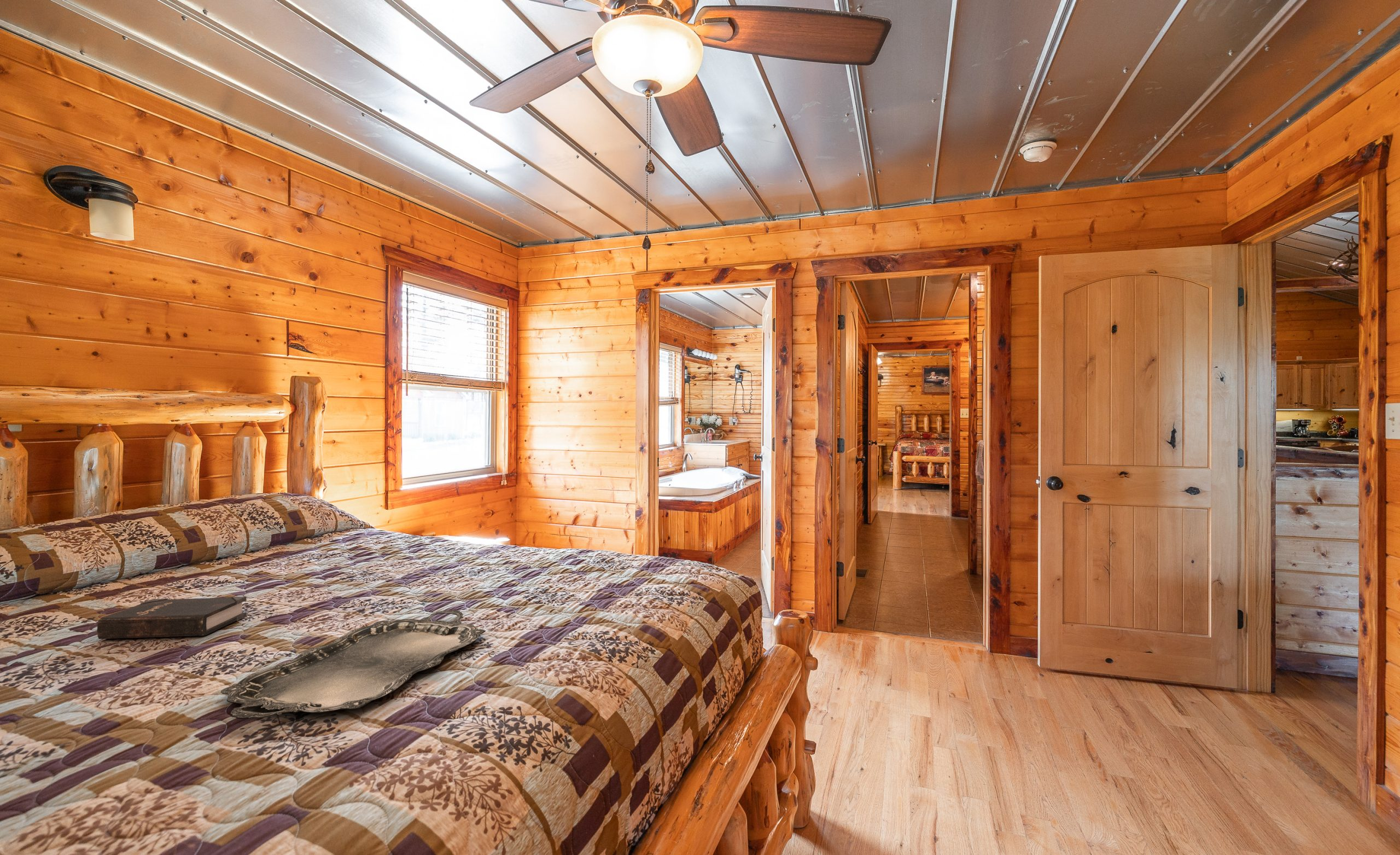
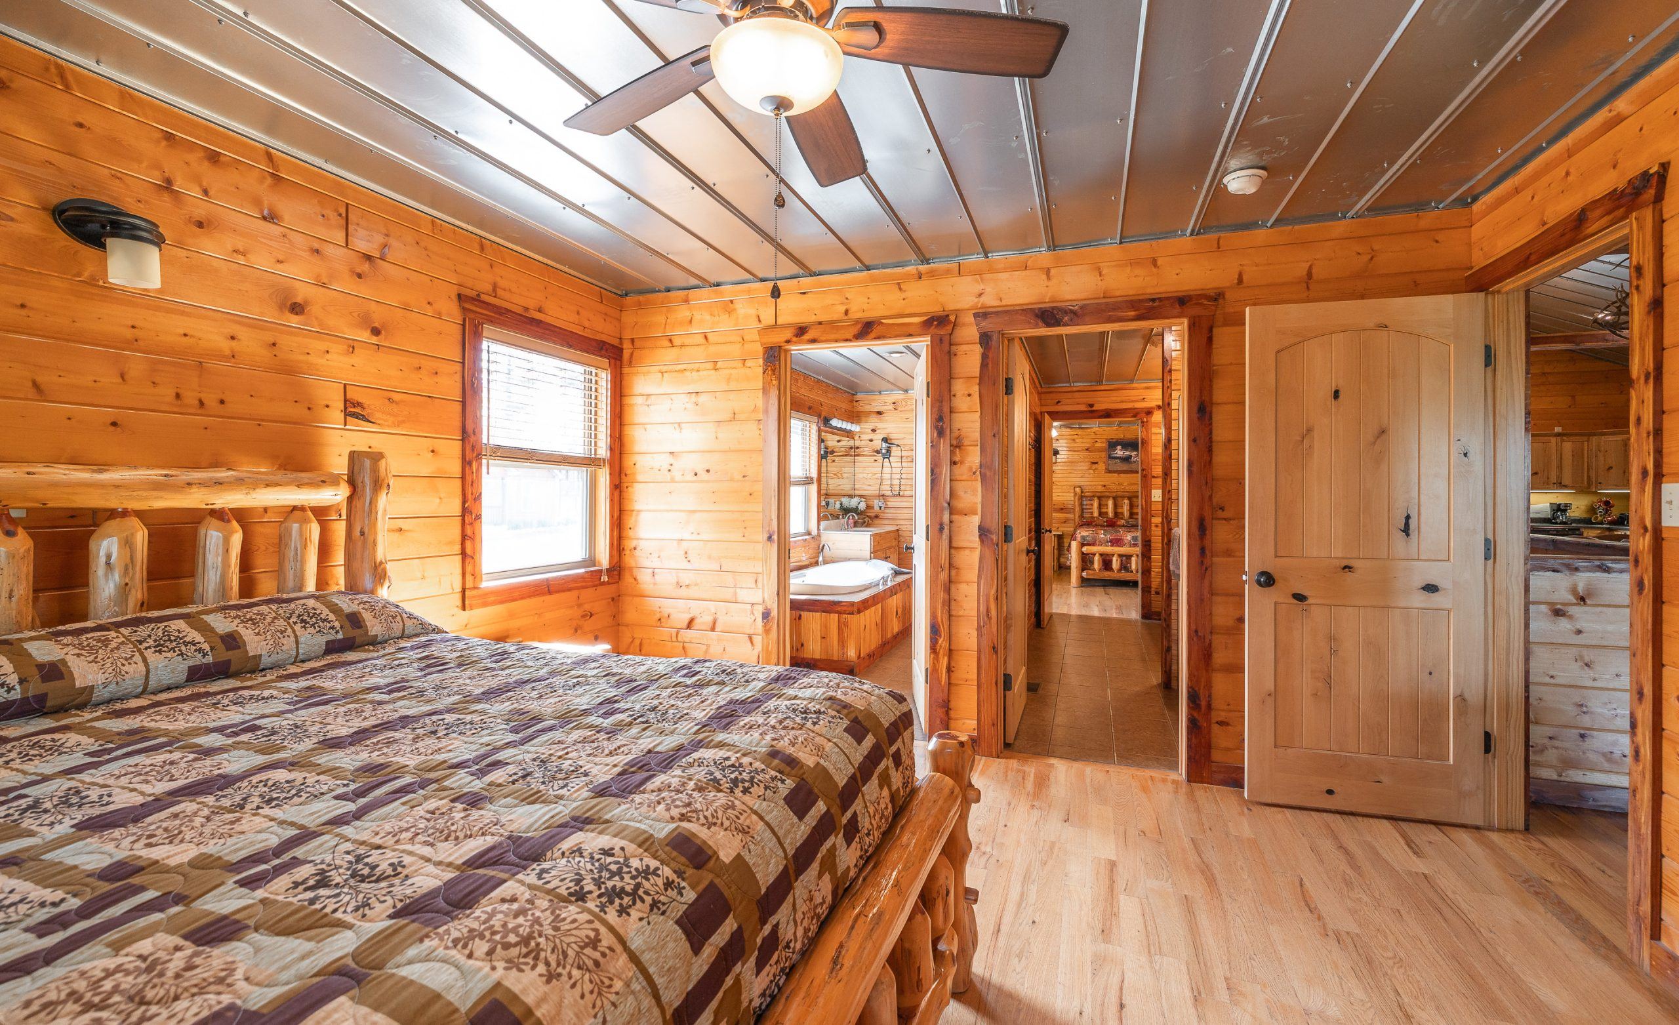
- hardback book (176, 617)
- serving tray (370, 658)
